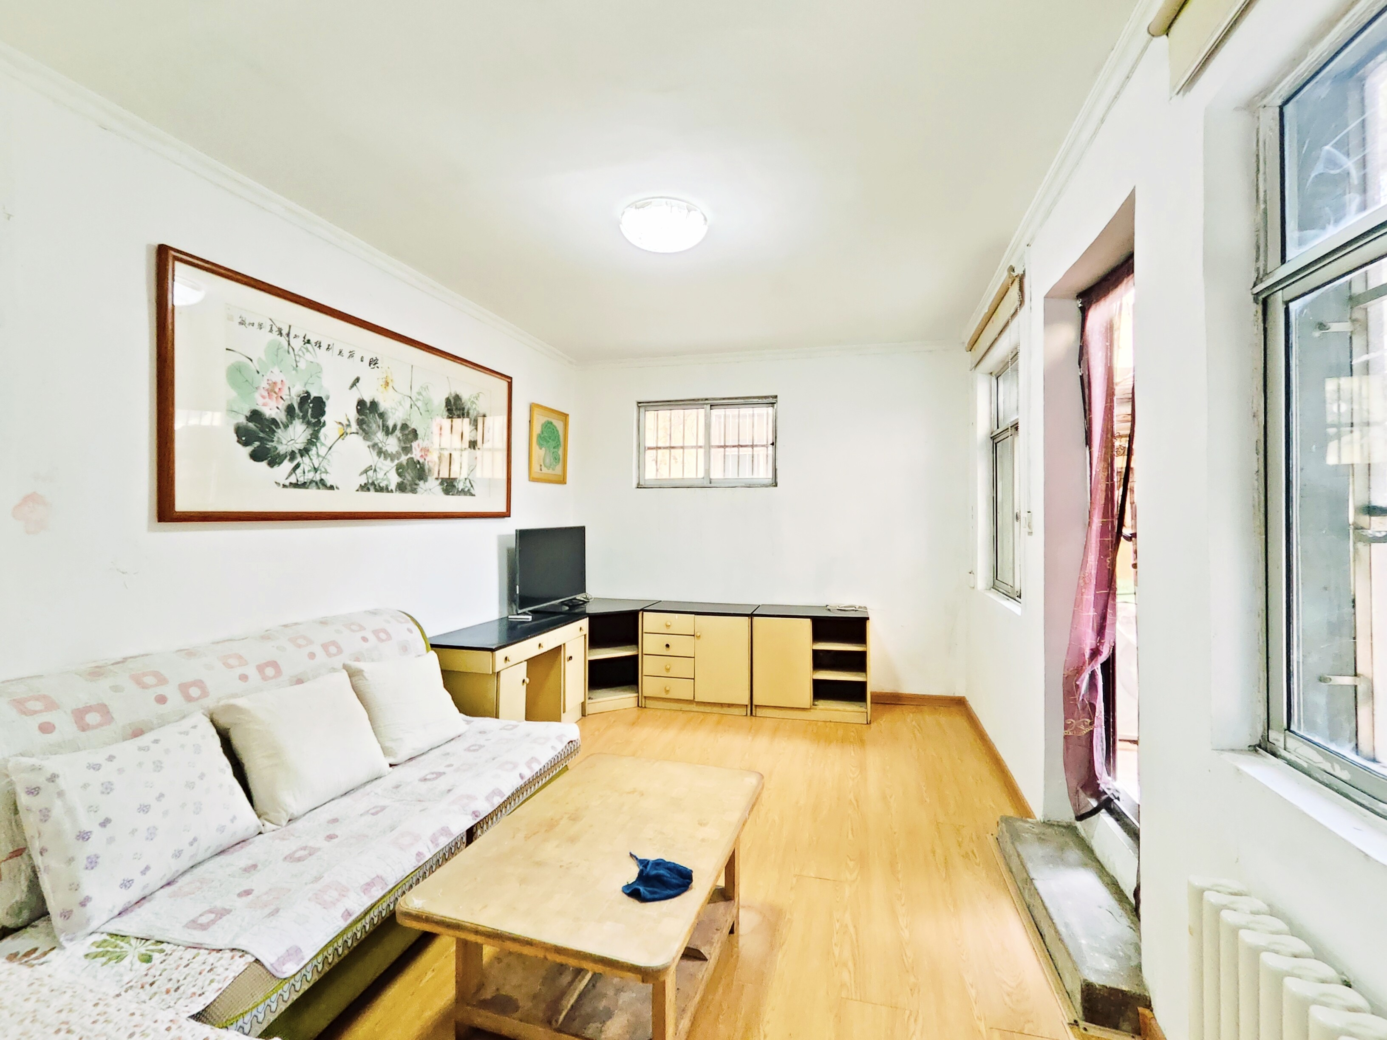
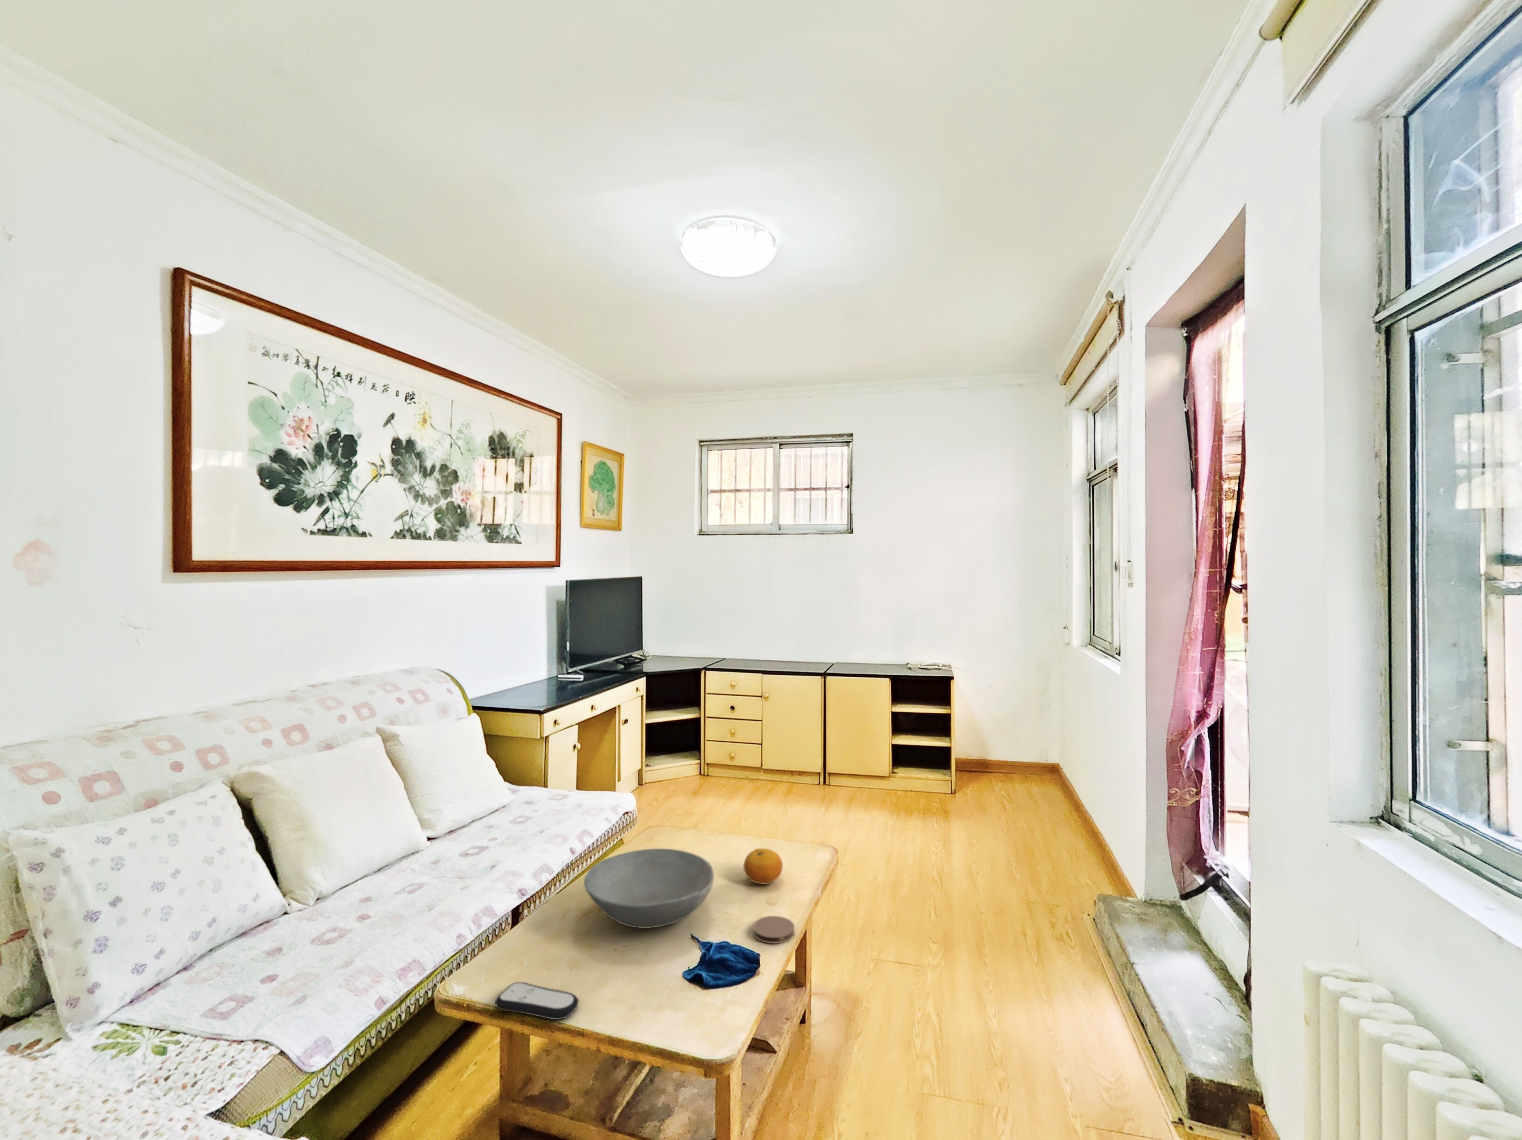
+ coaster (774, 929)
+ fruit (763, 866)
+ remote control (538, 1000)
+ bowl (650, 893)
